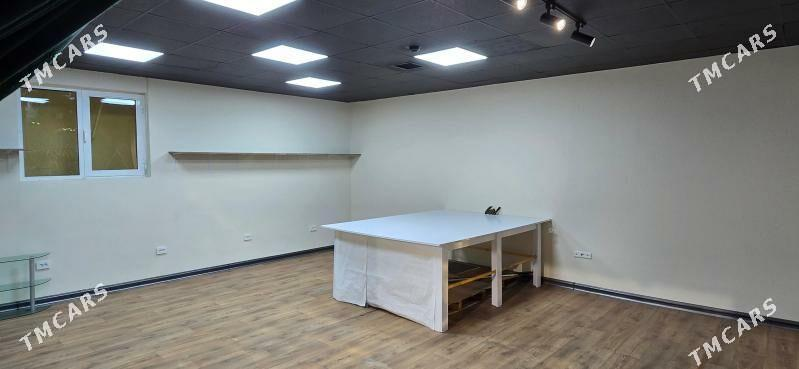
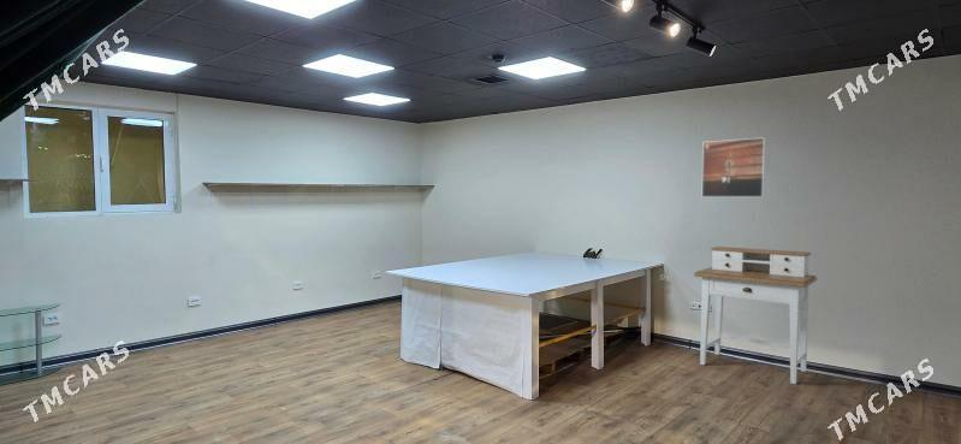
+ desk (755, 300)
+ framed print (731, 168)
